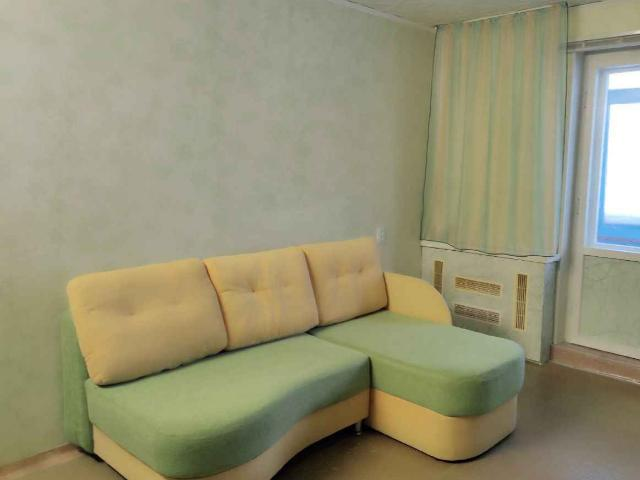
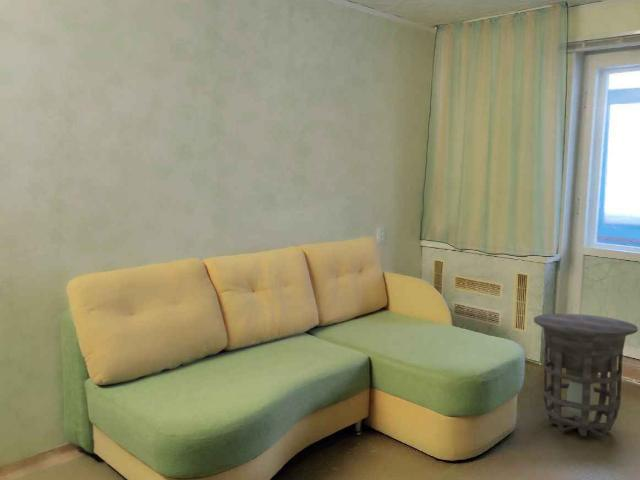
+ side table (580, 373)
